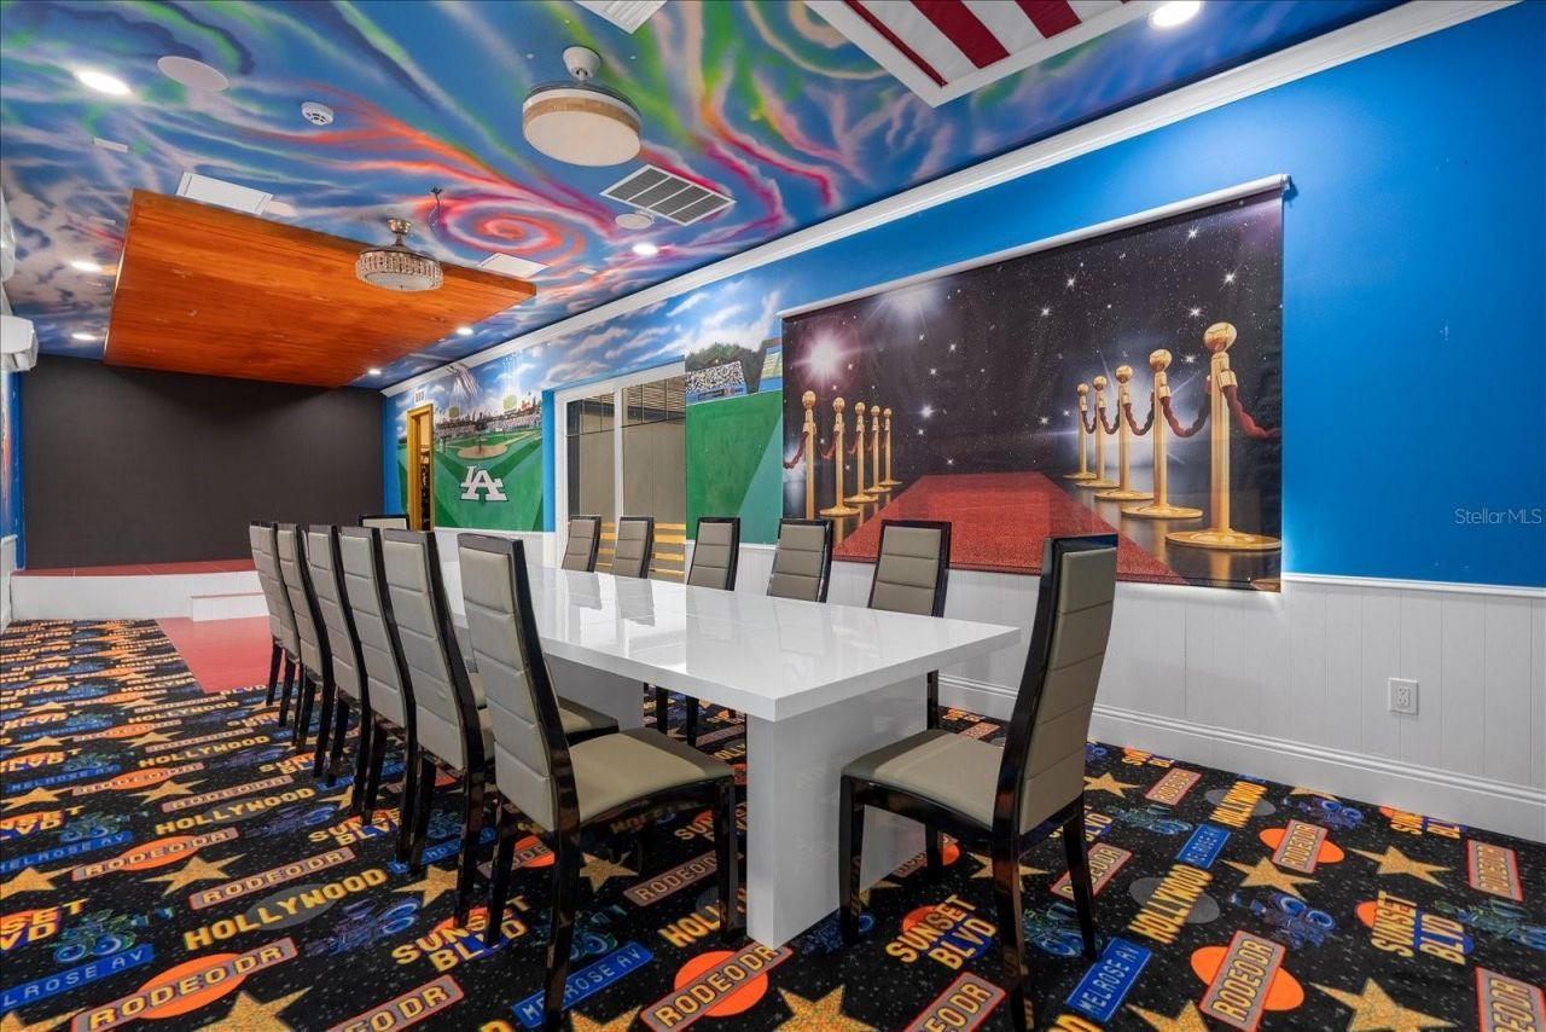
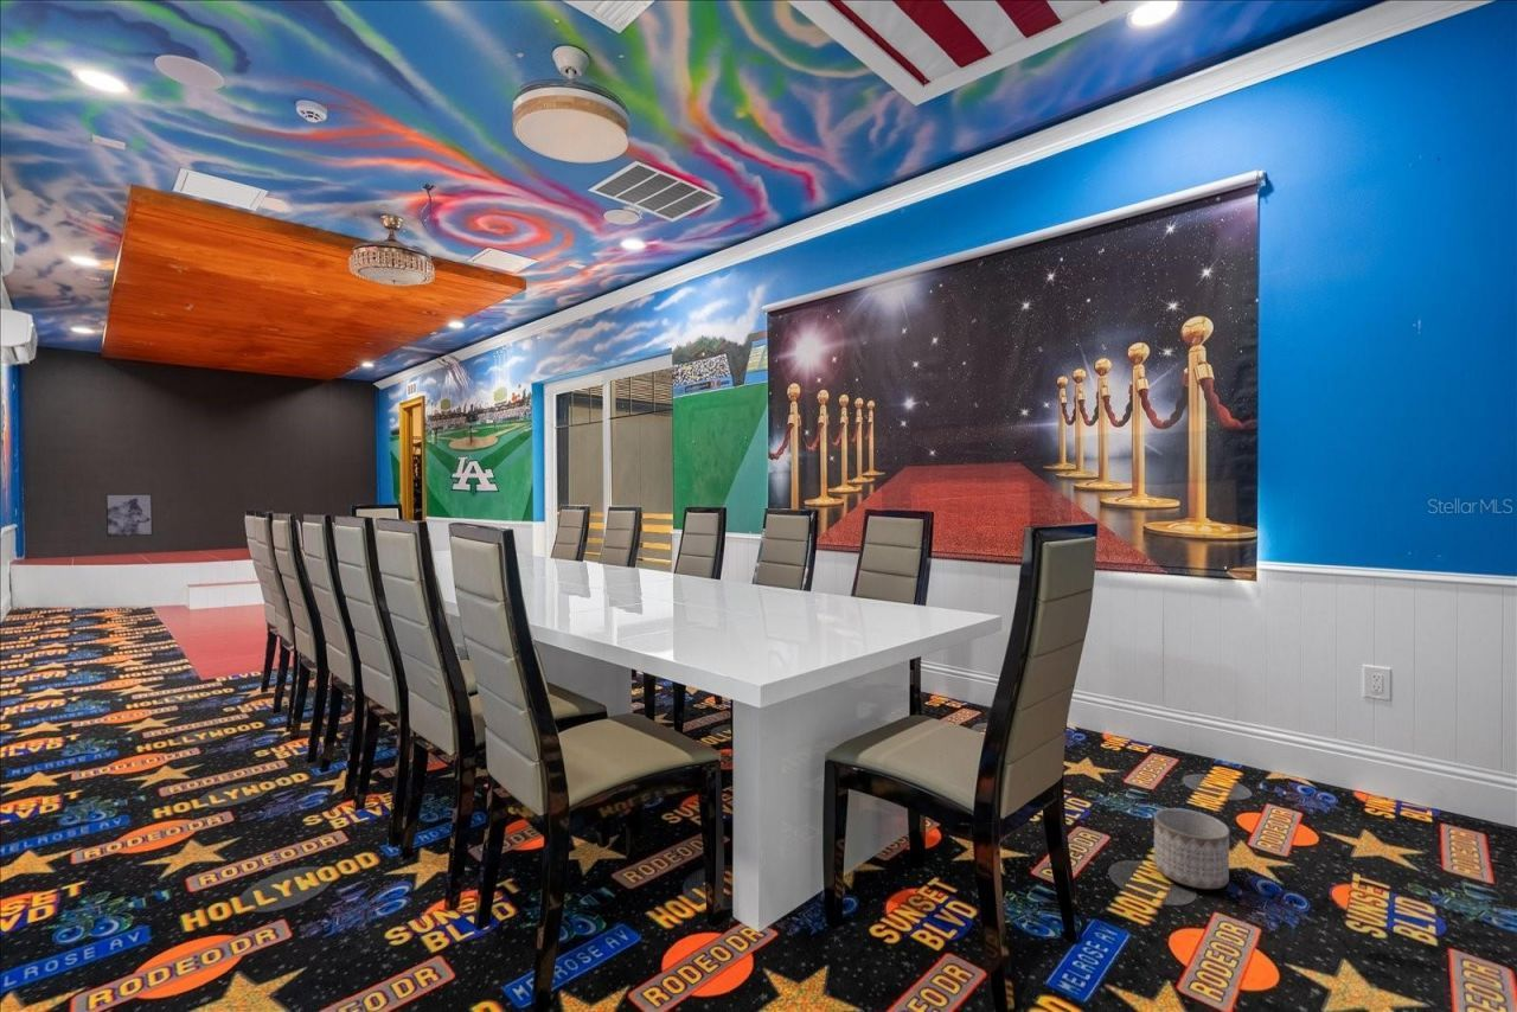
+ wall art (129, 514)
+ planter (1190, 848)
